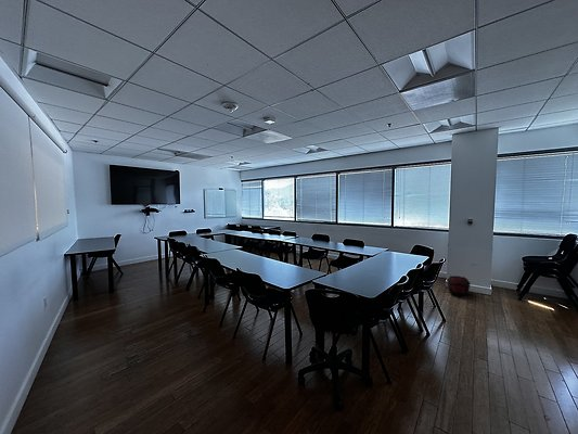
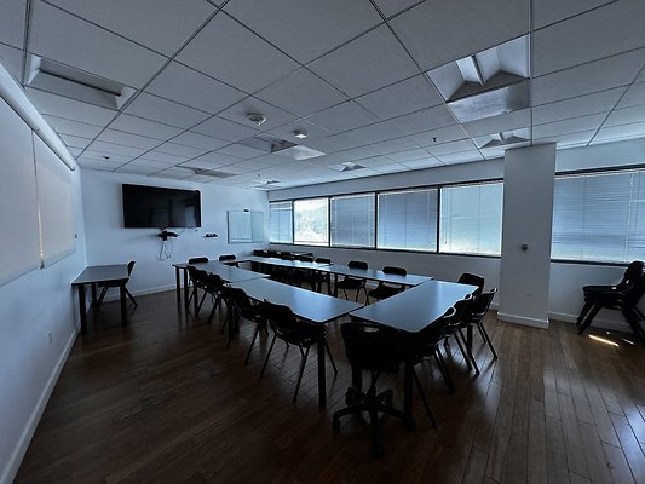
- backpack (458, 285)
